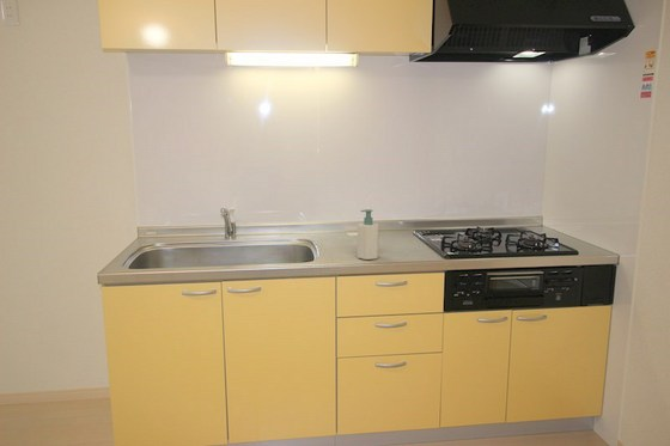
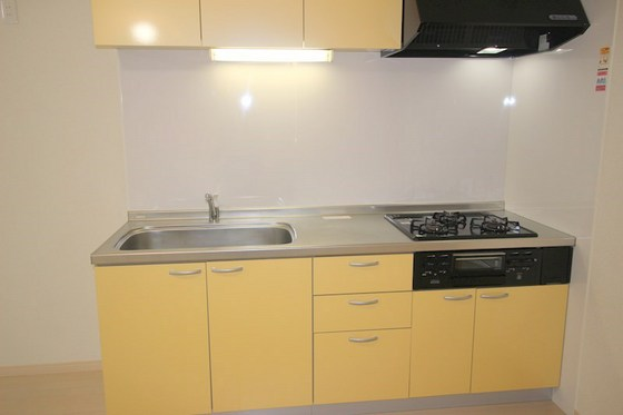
- soap bottle (367, 233)
